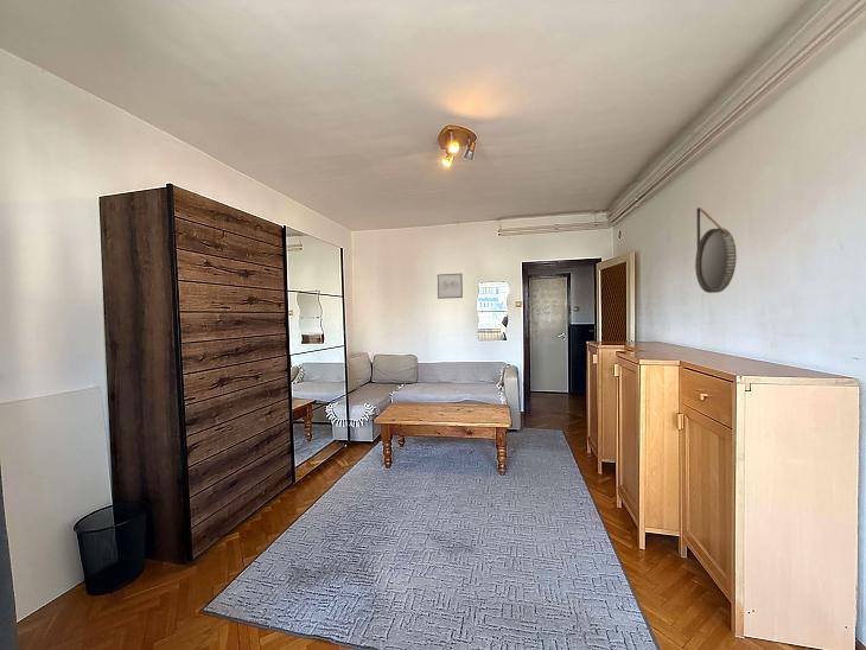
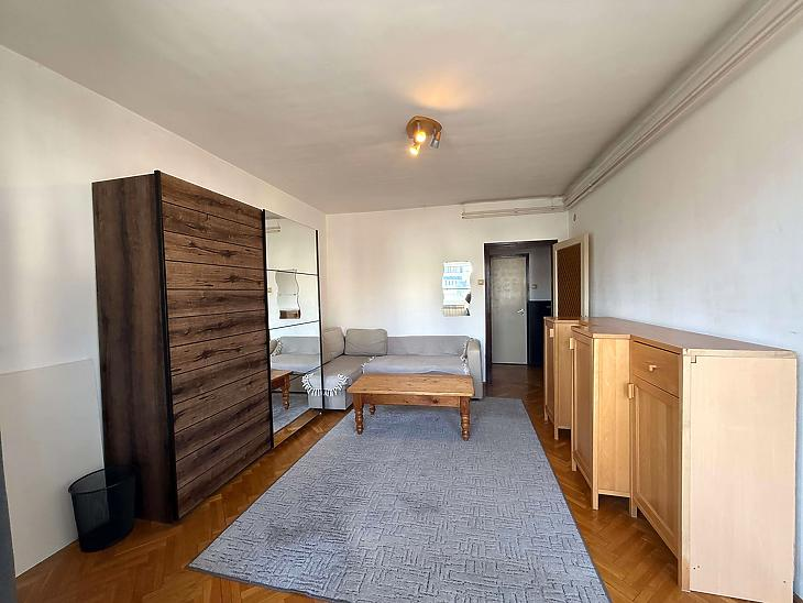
- home mirror (713, 246)
- wall art (450, 286)
